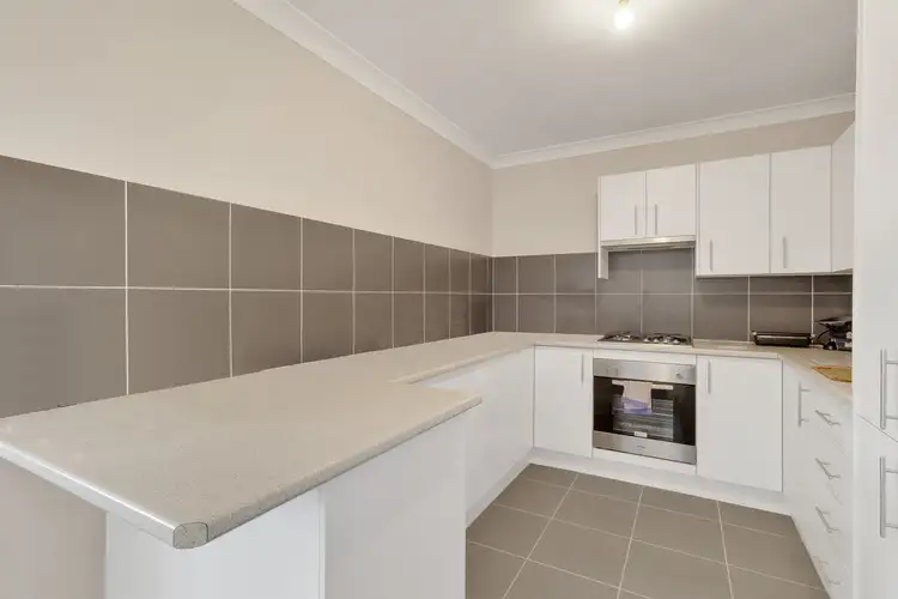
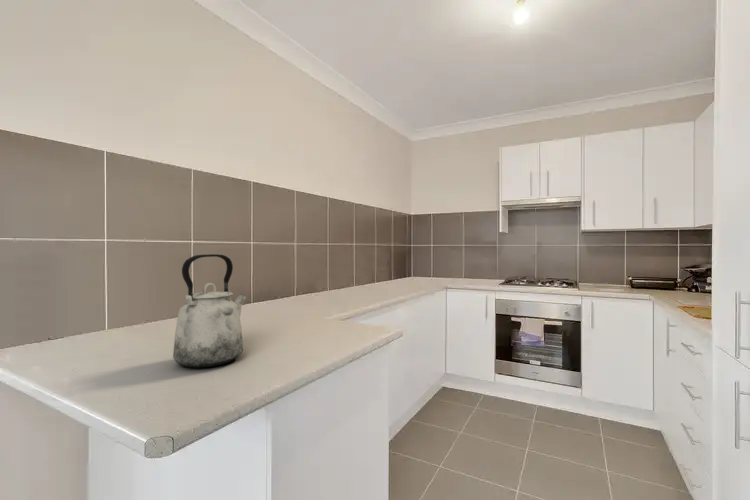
+ kettle (218, 305)
